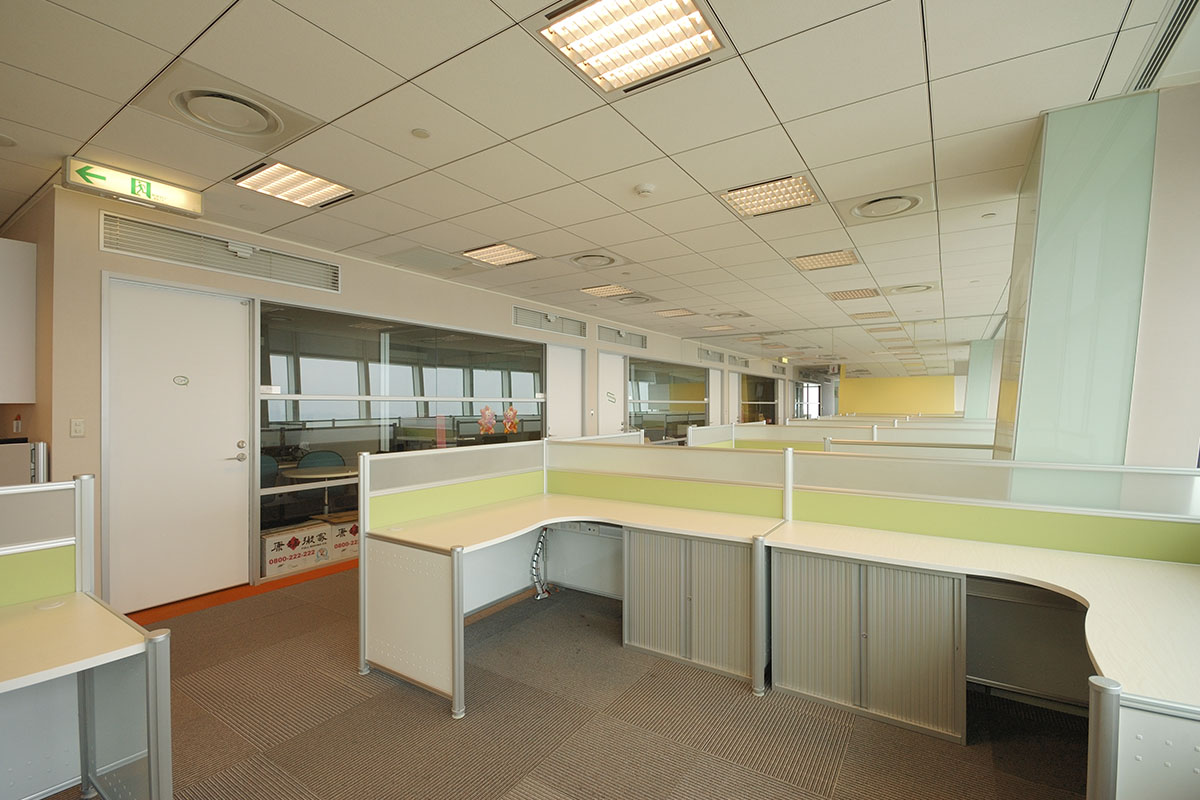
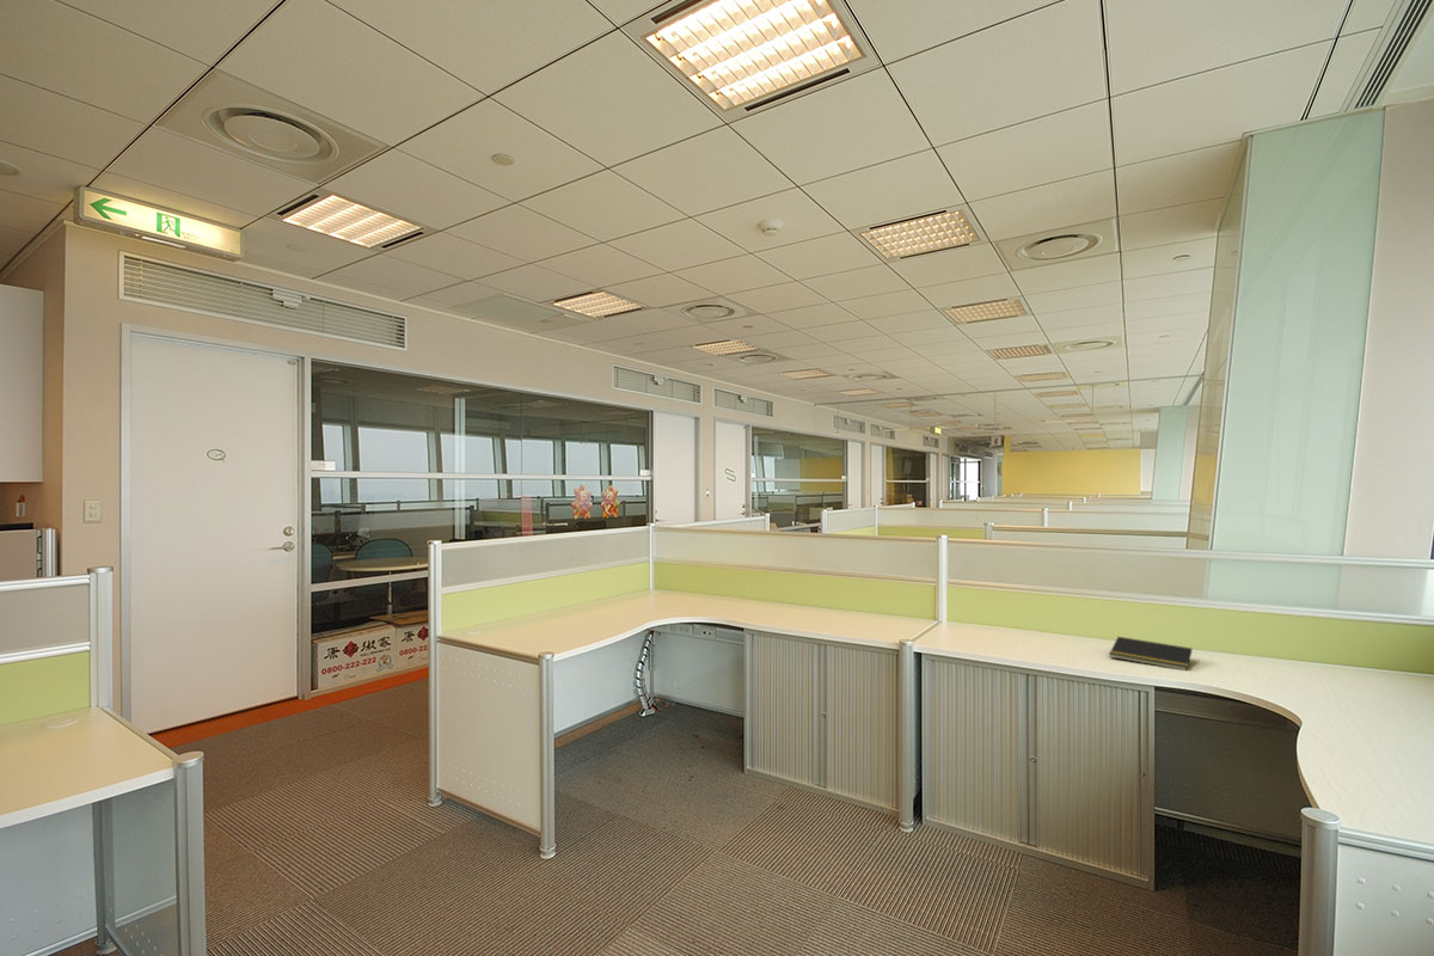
+ notepad (1150, 652)
